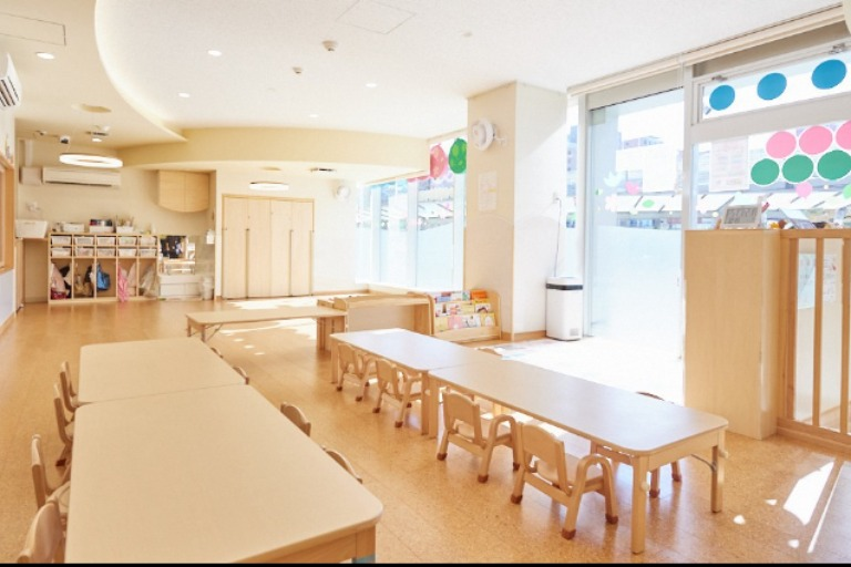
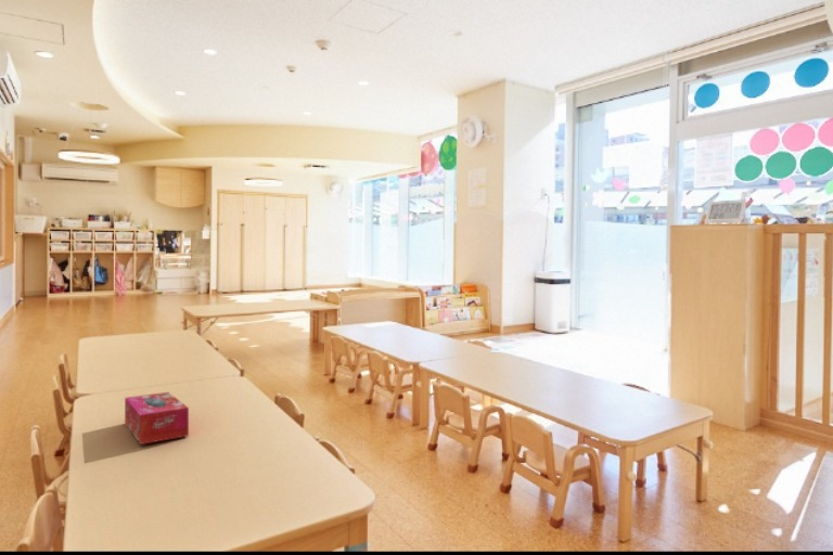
+ tissue box (155, 415)
